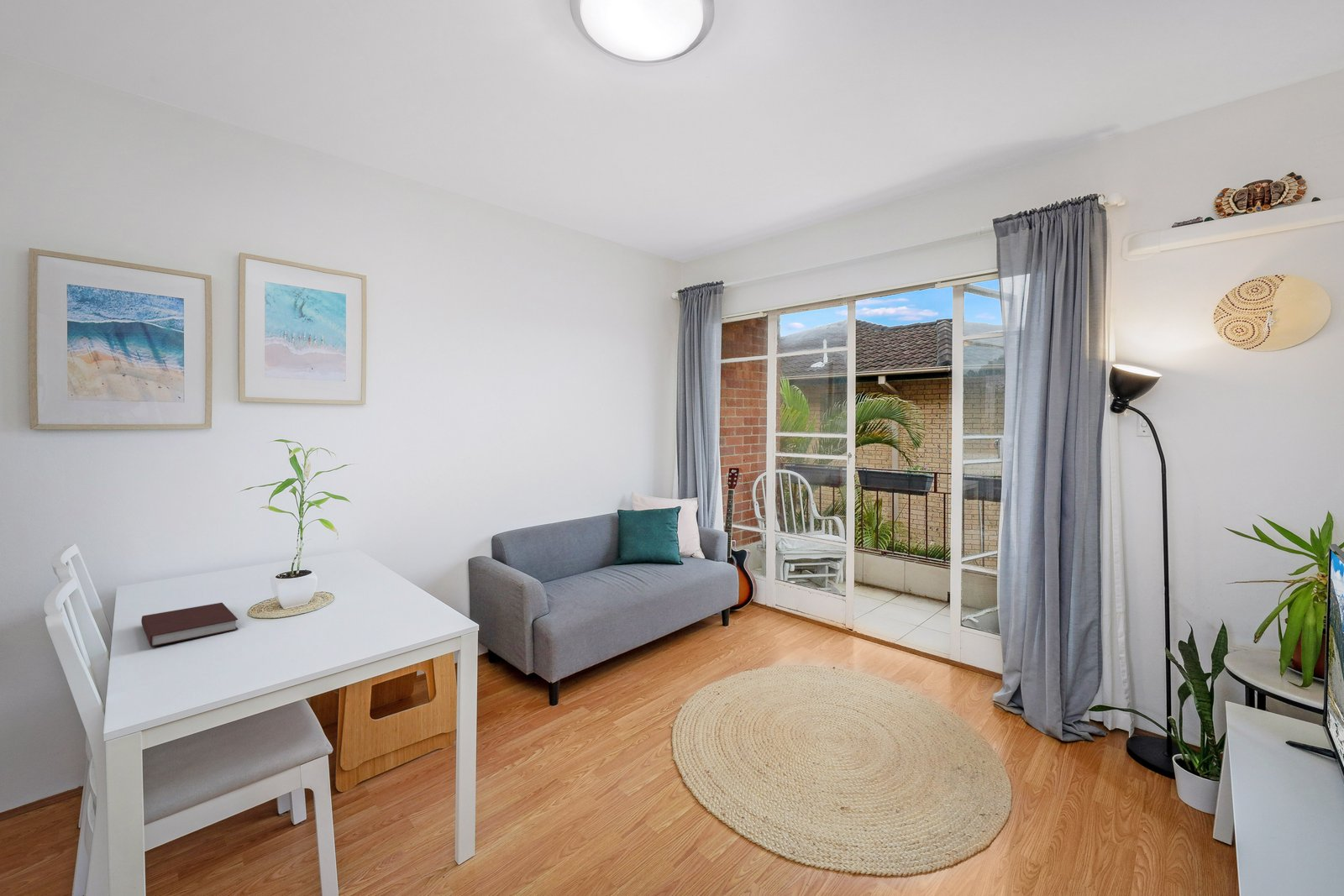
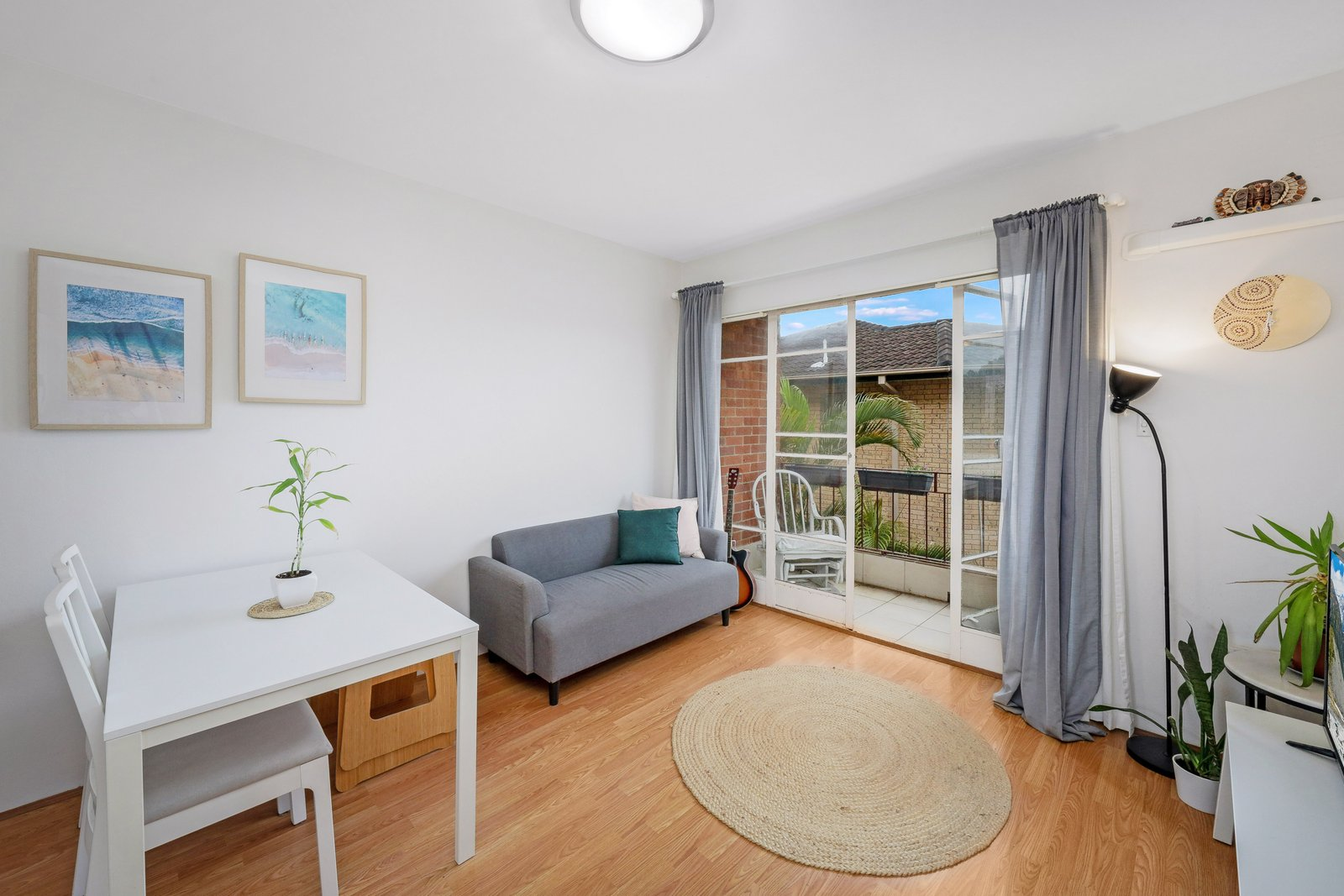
- notebook (189, 622)
